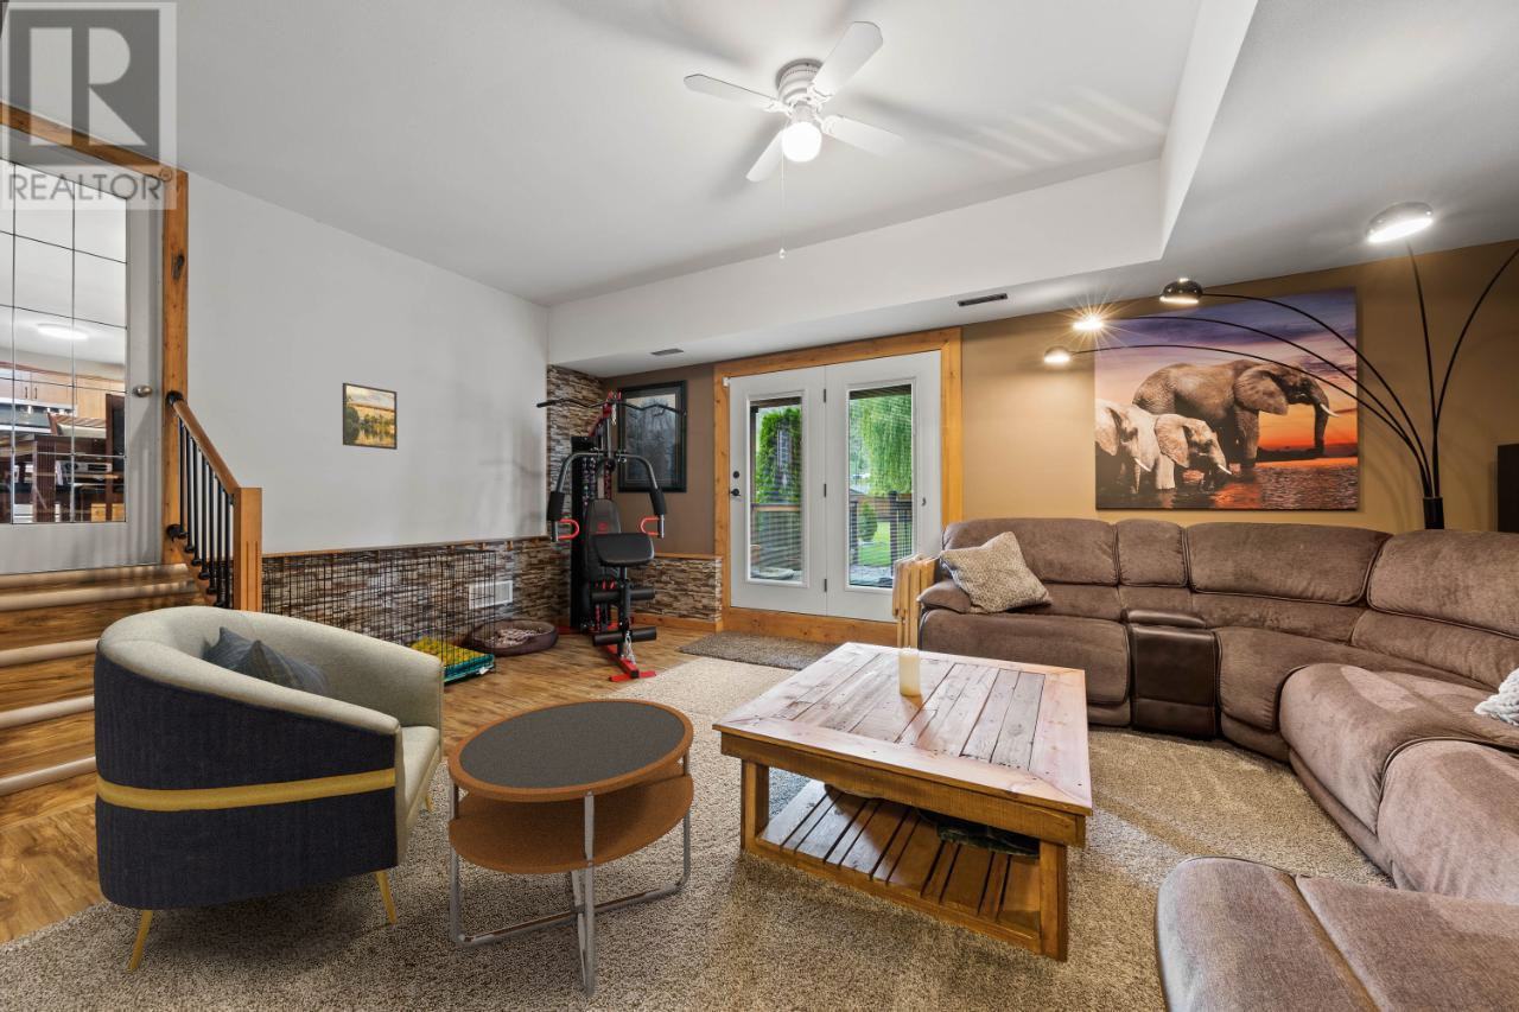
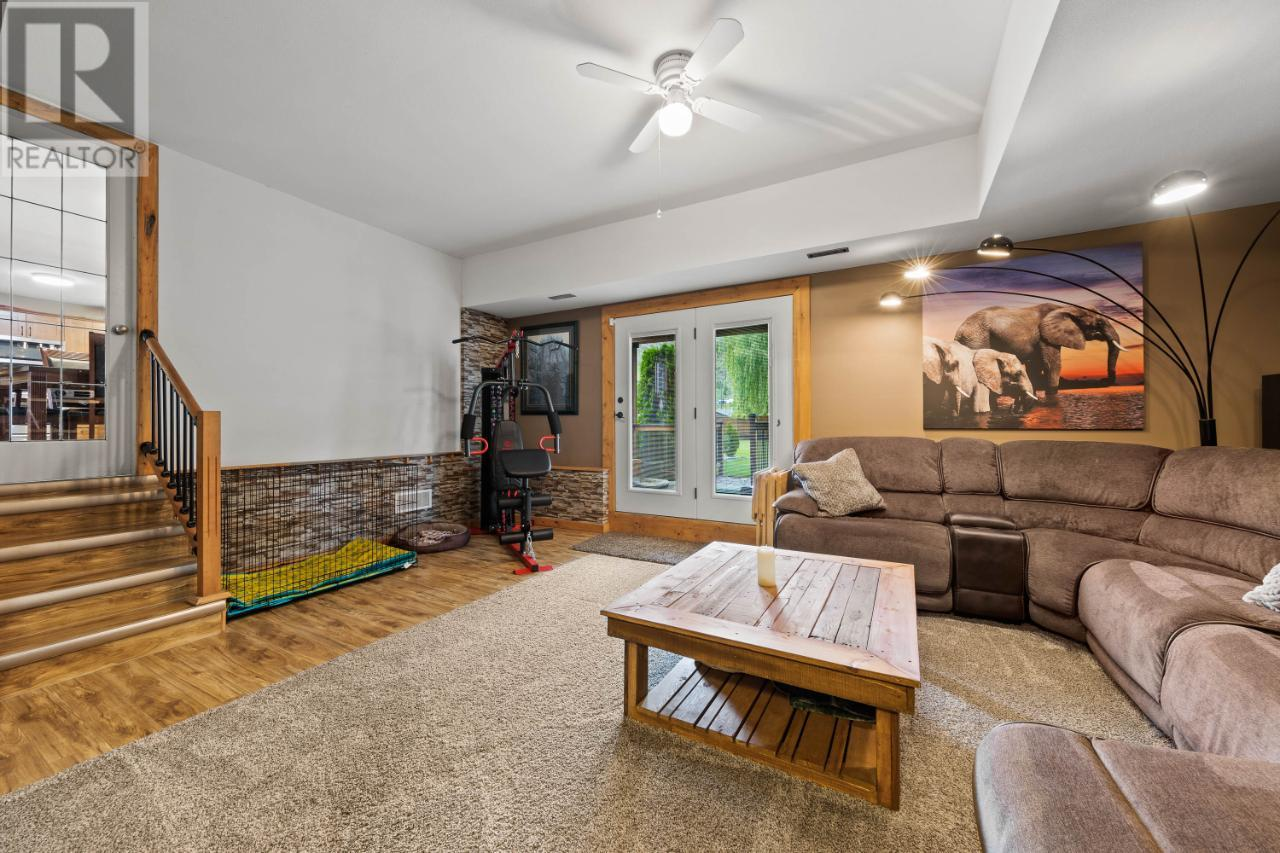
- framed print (370, 416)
- side table (579, 826)
- armchair (288, 743)
